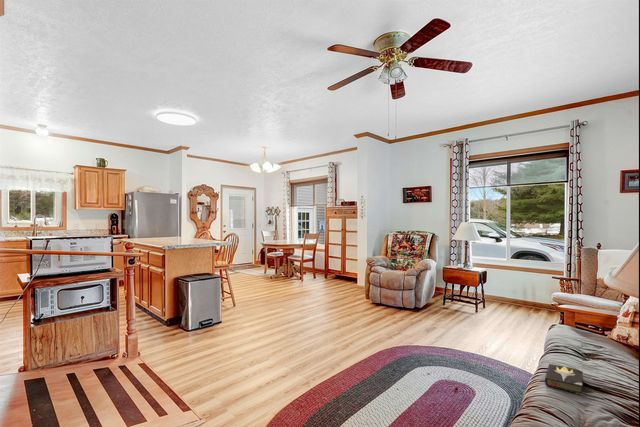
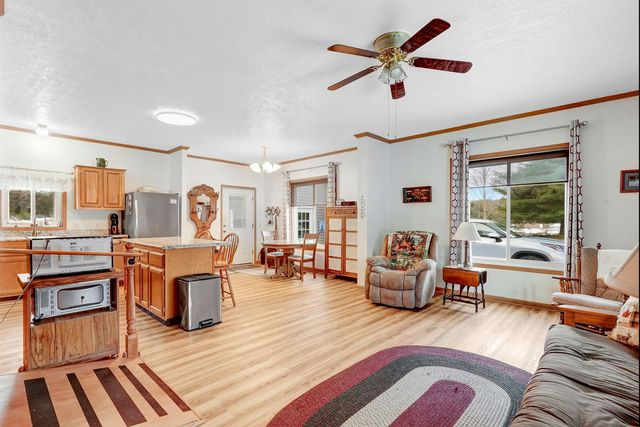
- hardback book (564, 377)
